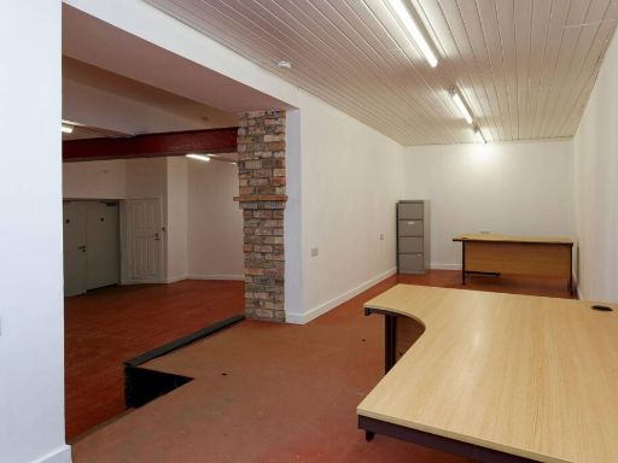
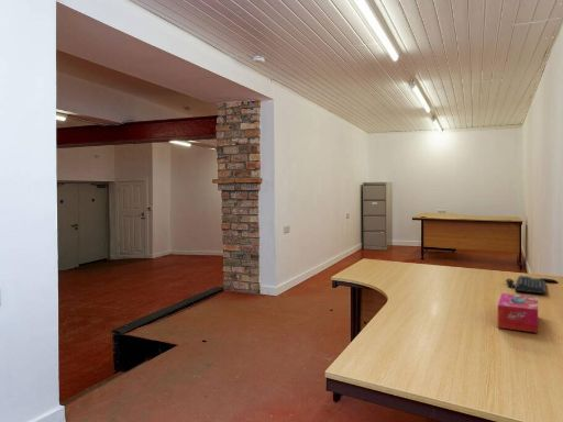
+ keyboard (525, 282)
+ tissue box (518, 311)
